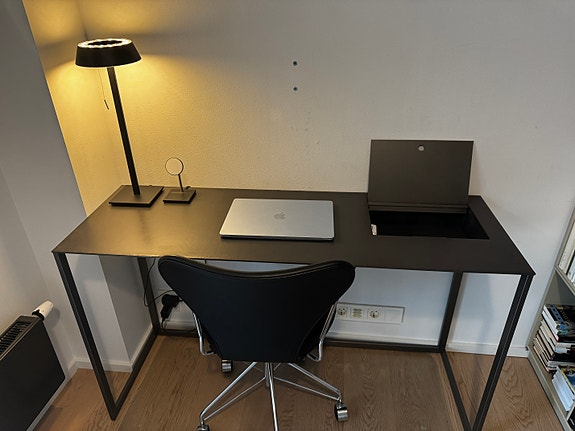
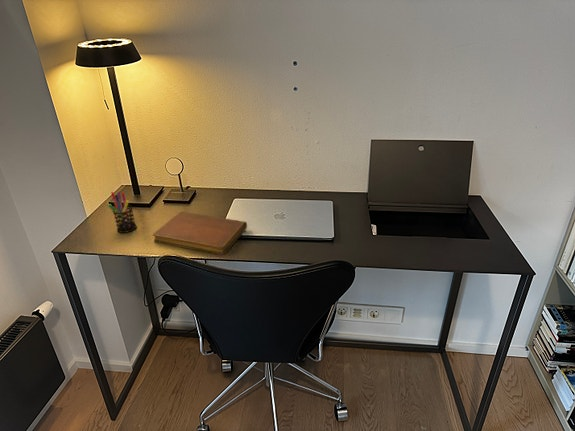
+ notebook (200, 231)
+ pen holder (120, 212)
